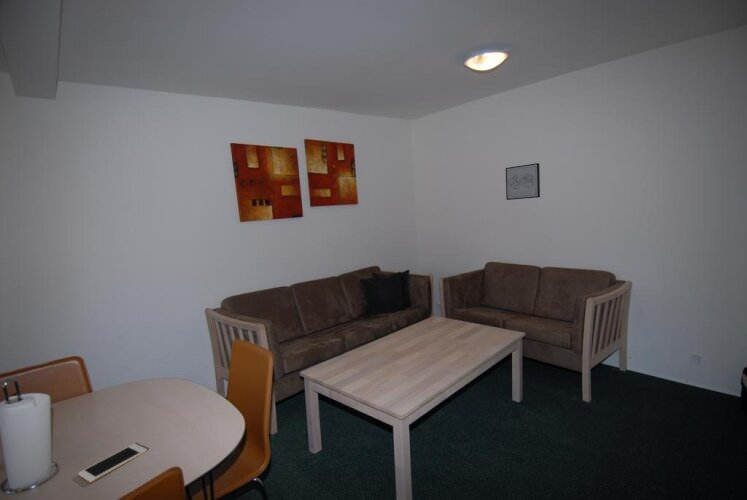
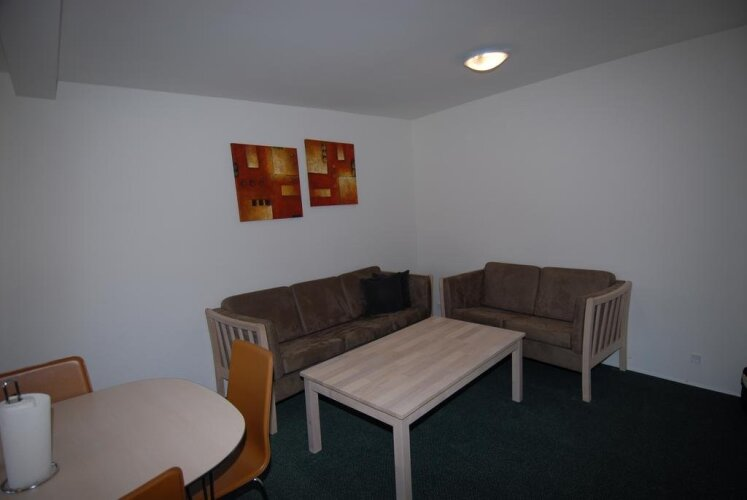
- cell phone (114, 461)
- wall art (522, 182)
